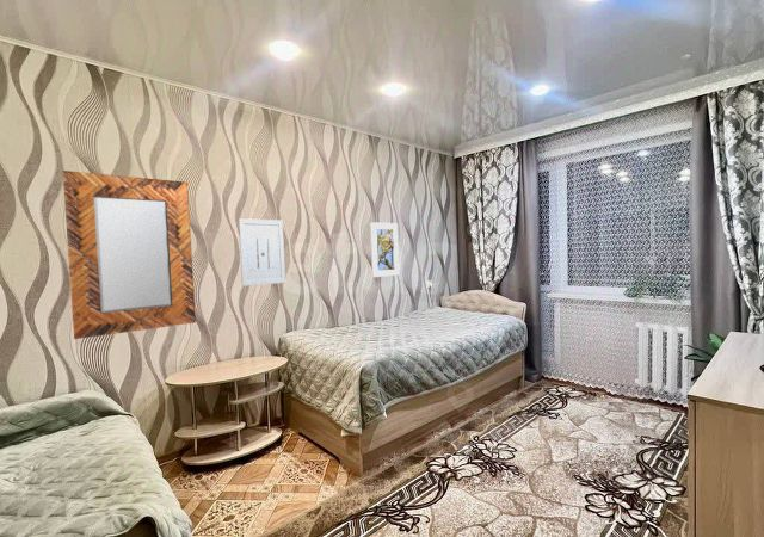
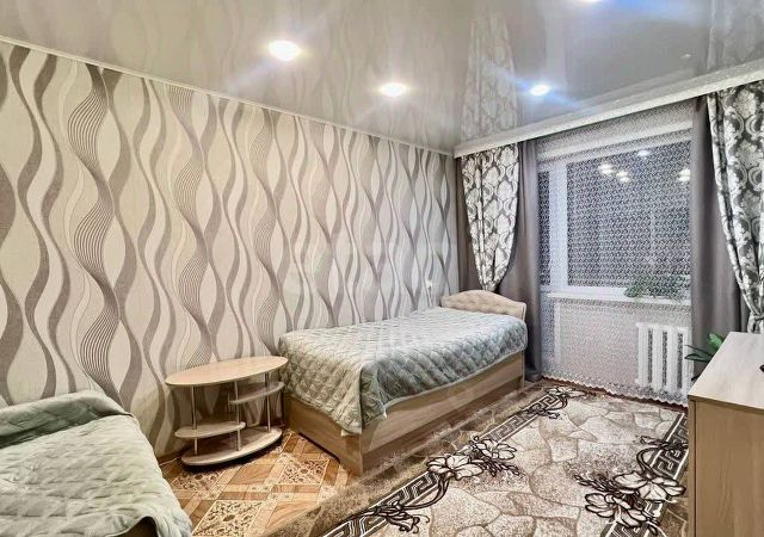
- home mirror (135, 254)
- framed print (384, 249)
- wall art (263, 252)
